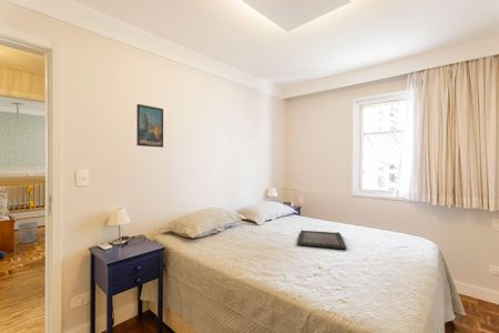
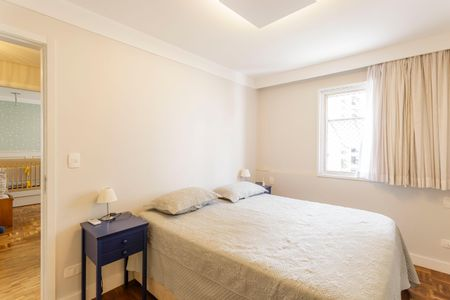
- serving tray (320, 238)
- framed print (150, 127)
- wastebasket (28, 232)
